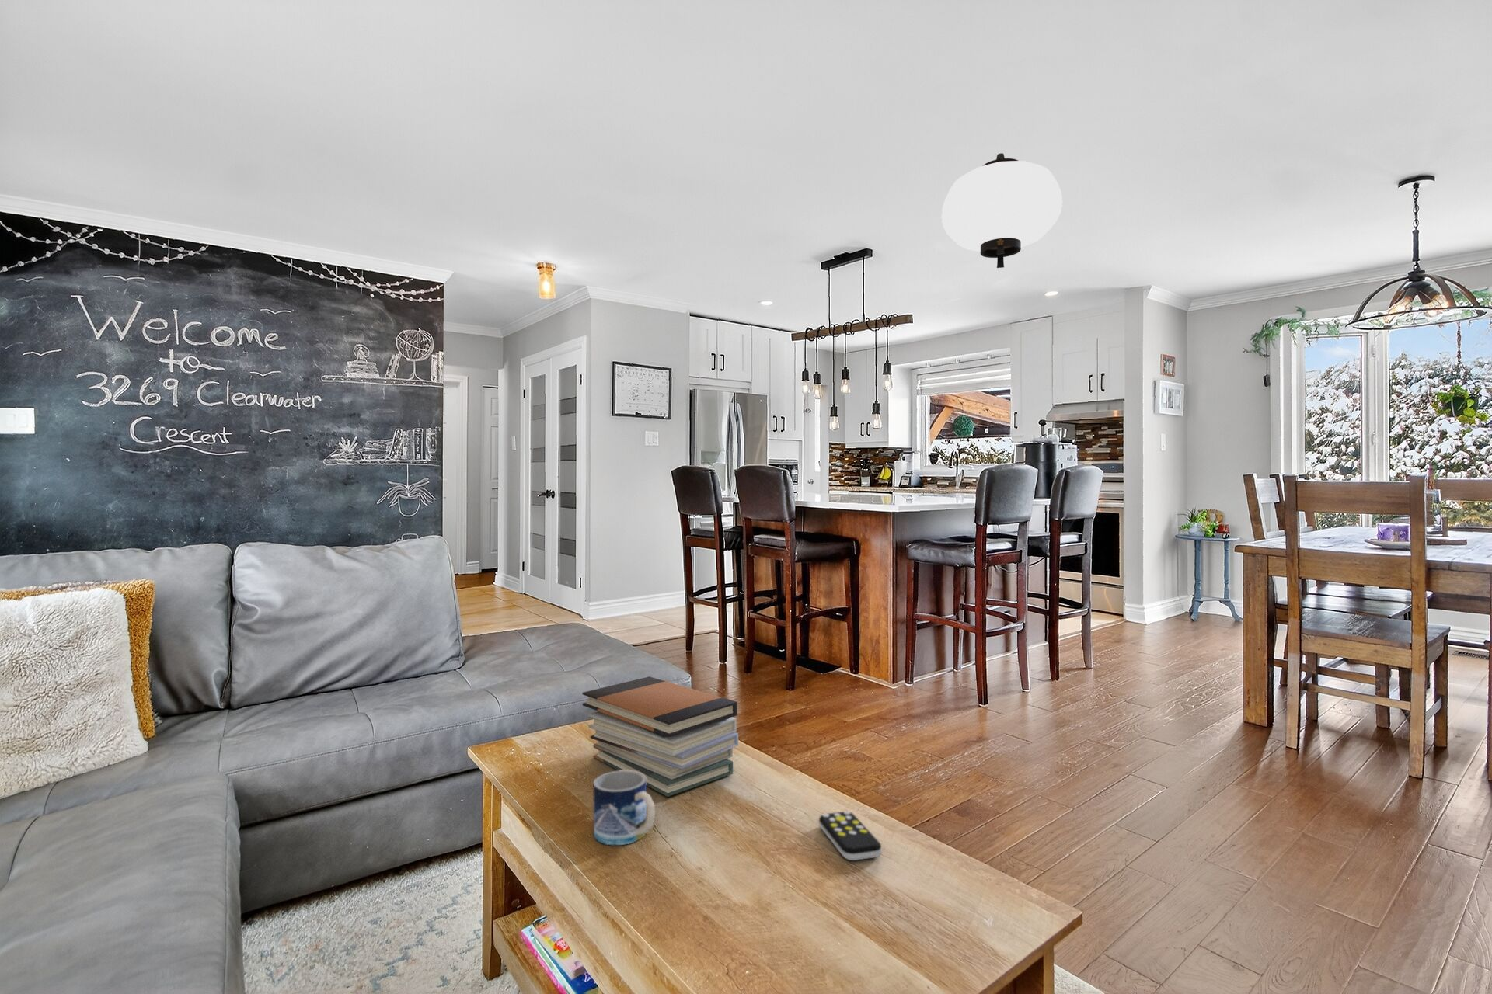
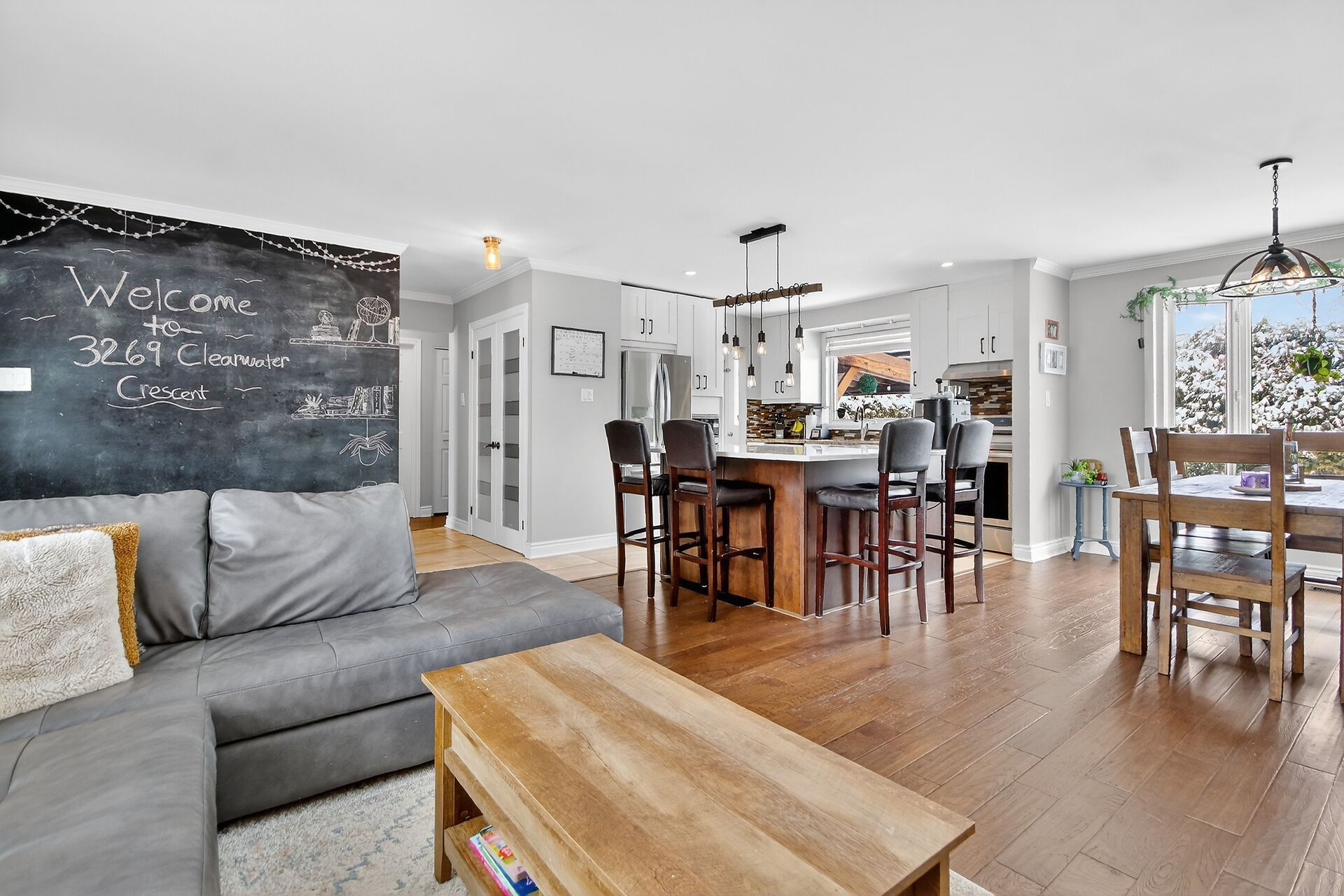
- ceiling light (1000, 207)
- remote control (848, 834)
- book stack (661, 731)
- mug (627, 809)
